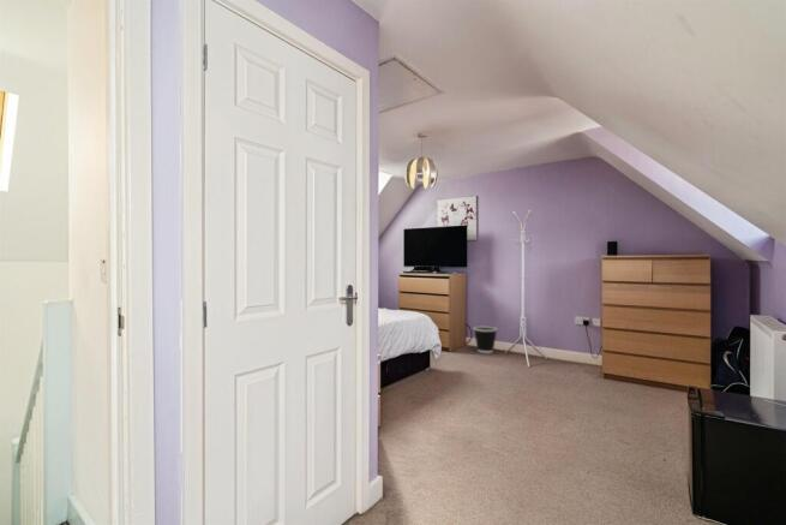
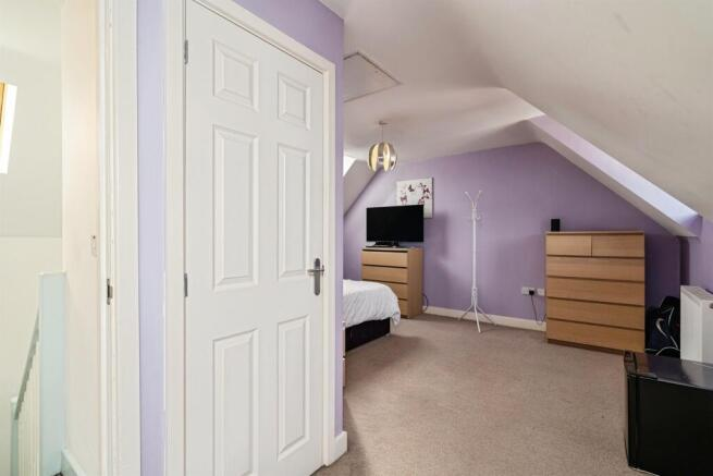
- wastebasket (485, 339)
